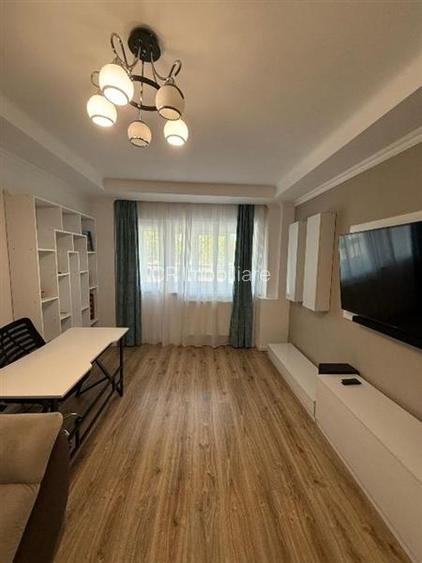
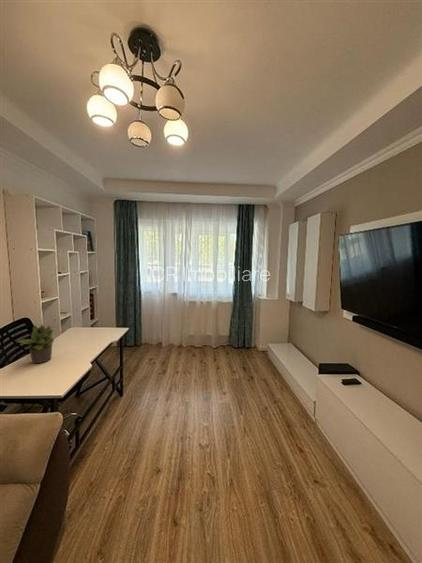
+ potted plant (37, 343)
